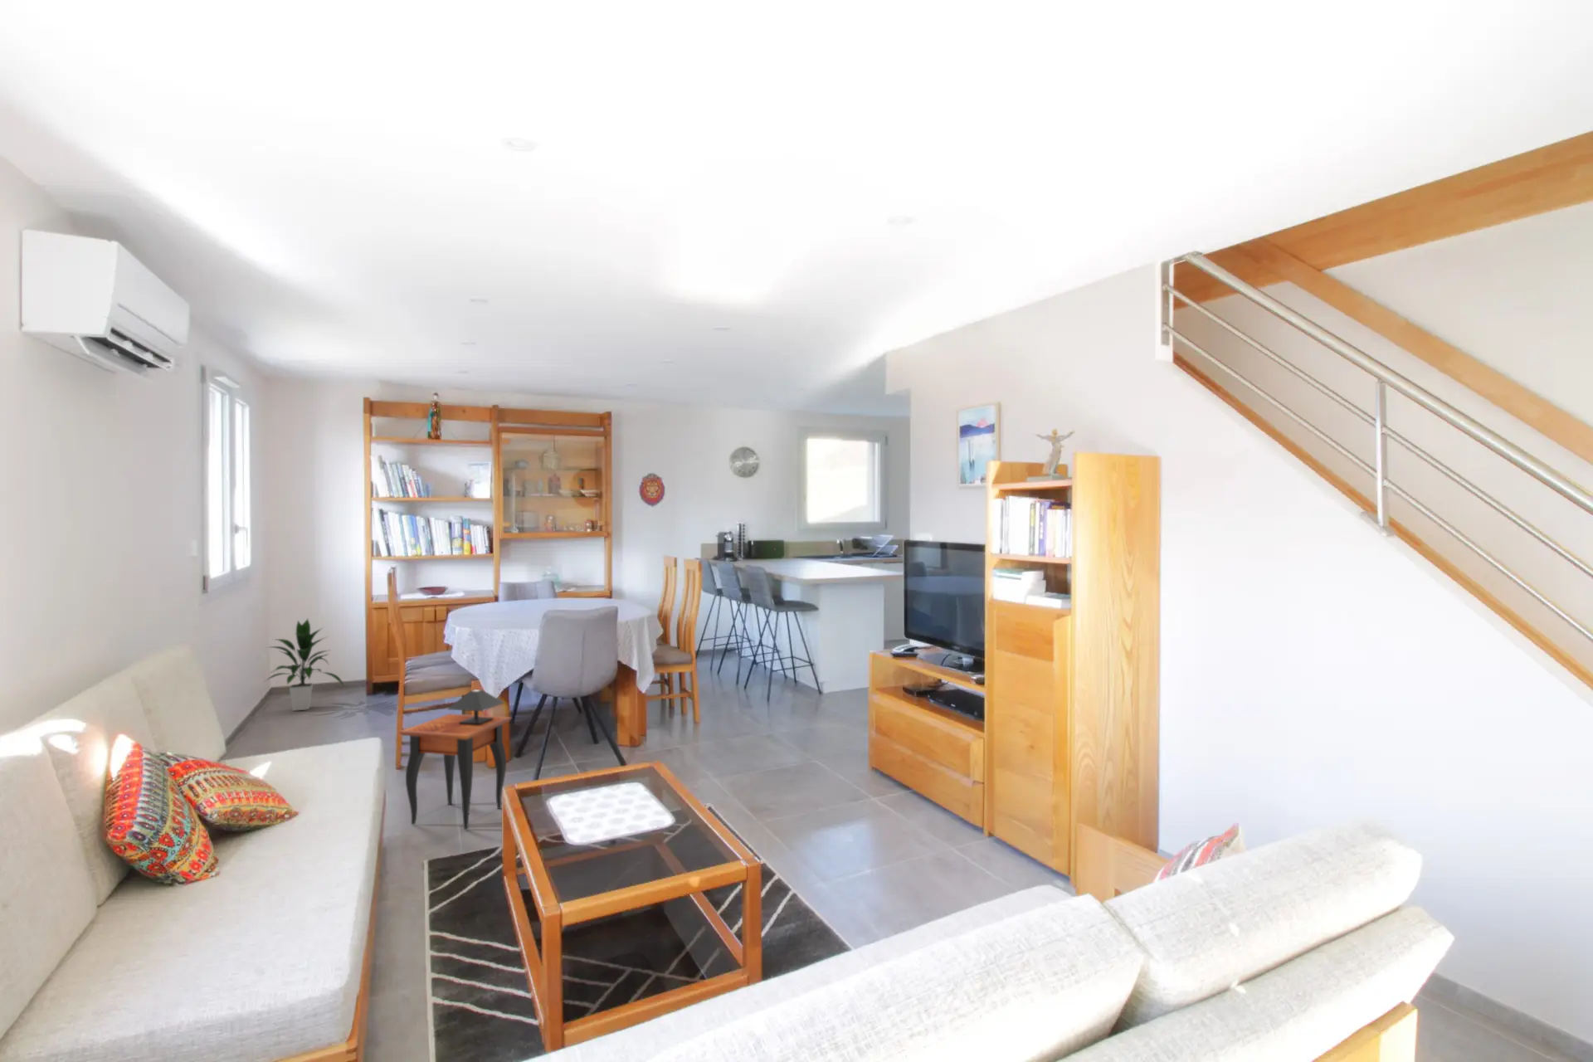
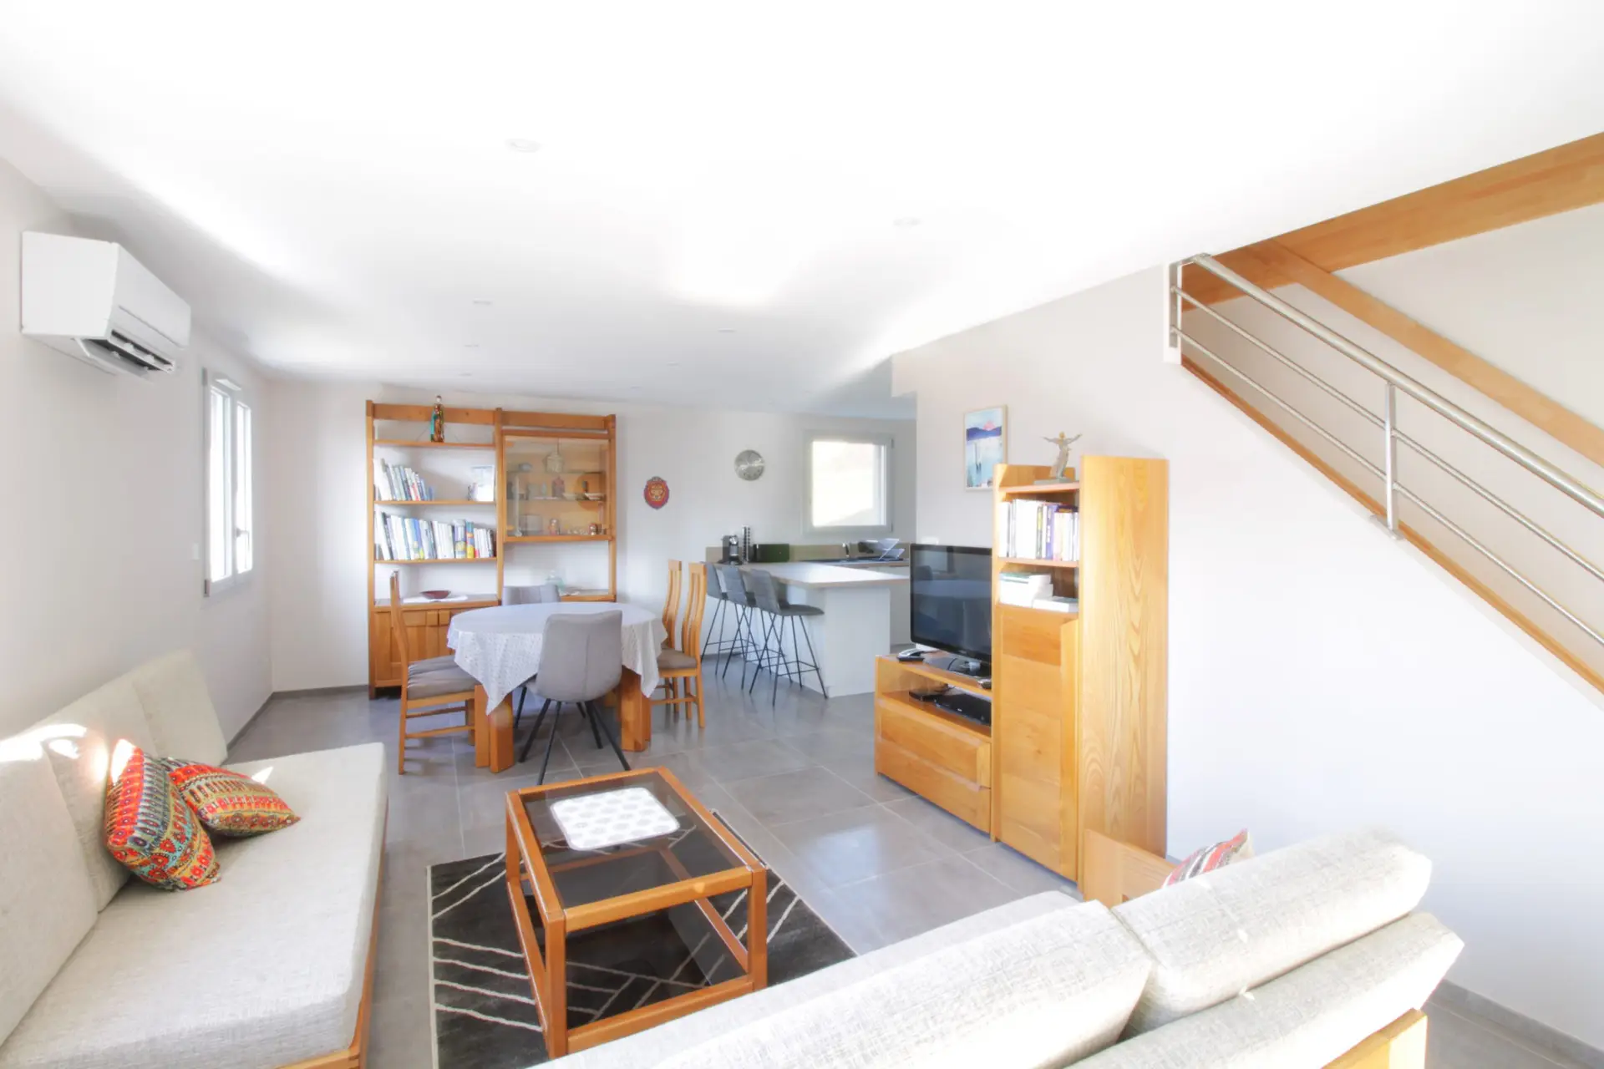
- side table (458, 754)
- indoor plant (303, 665)
